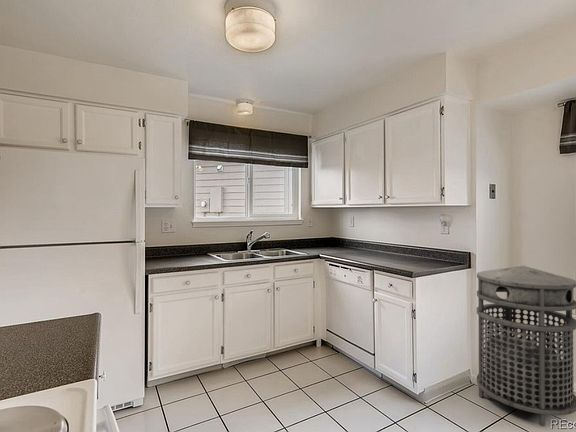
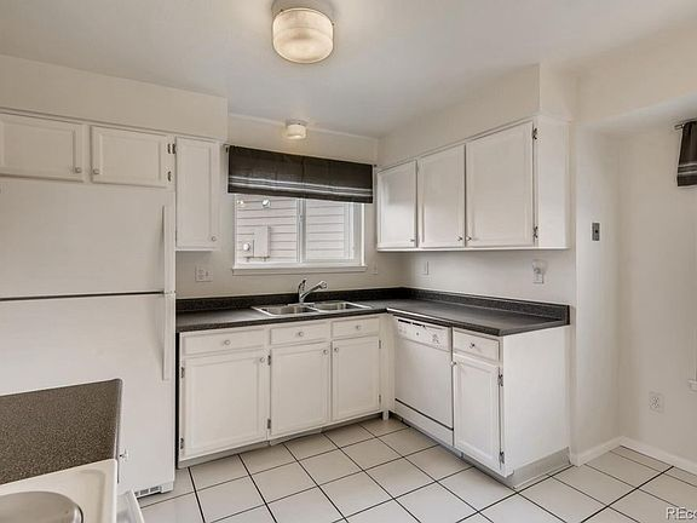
- trash can (523, 333)
